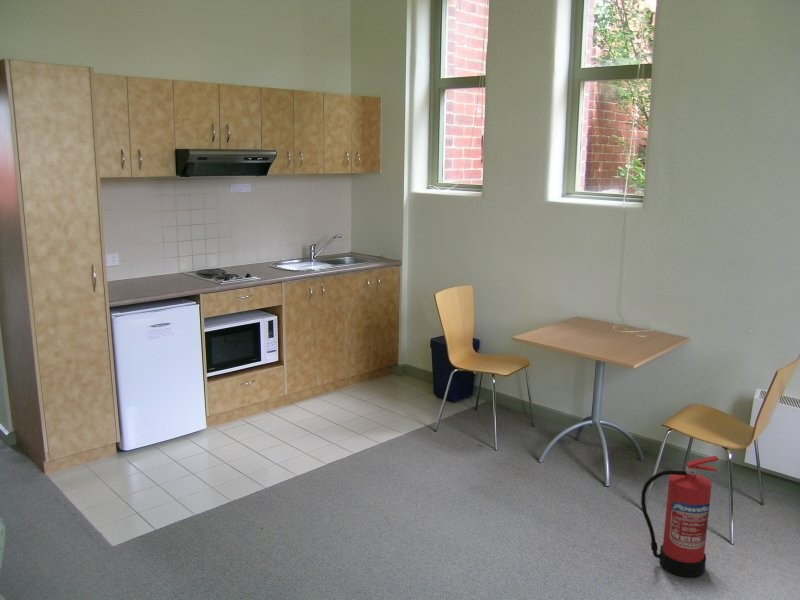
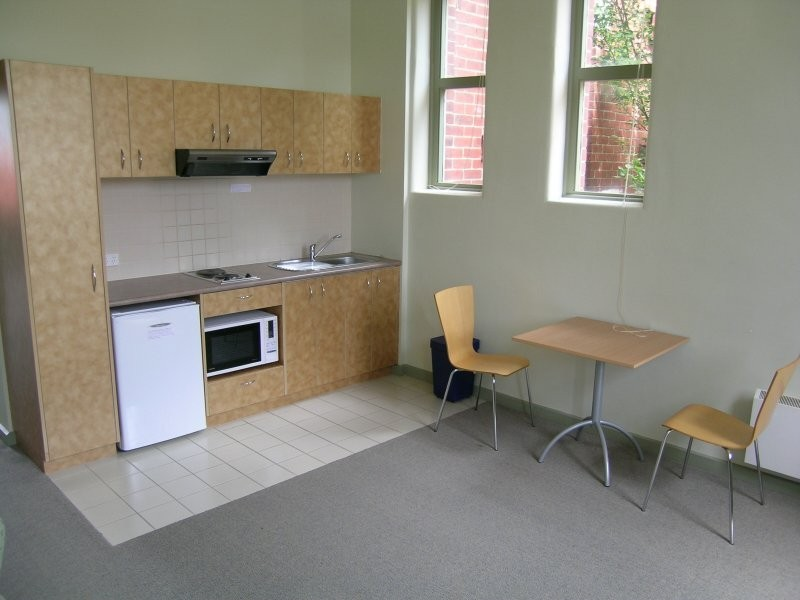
- fire extinguisher (675, 510)
